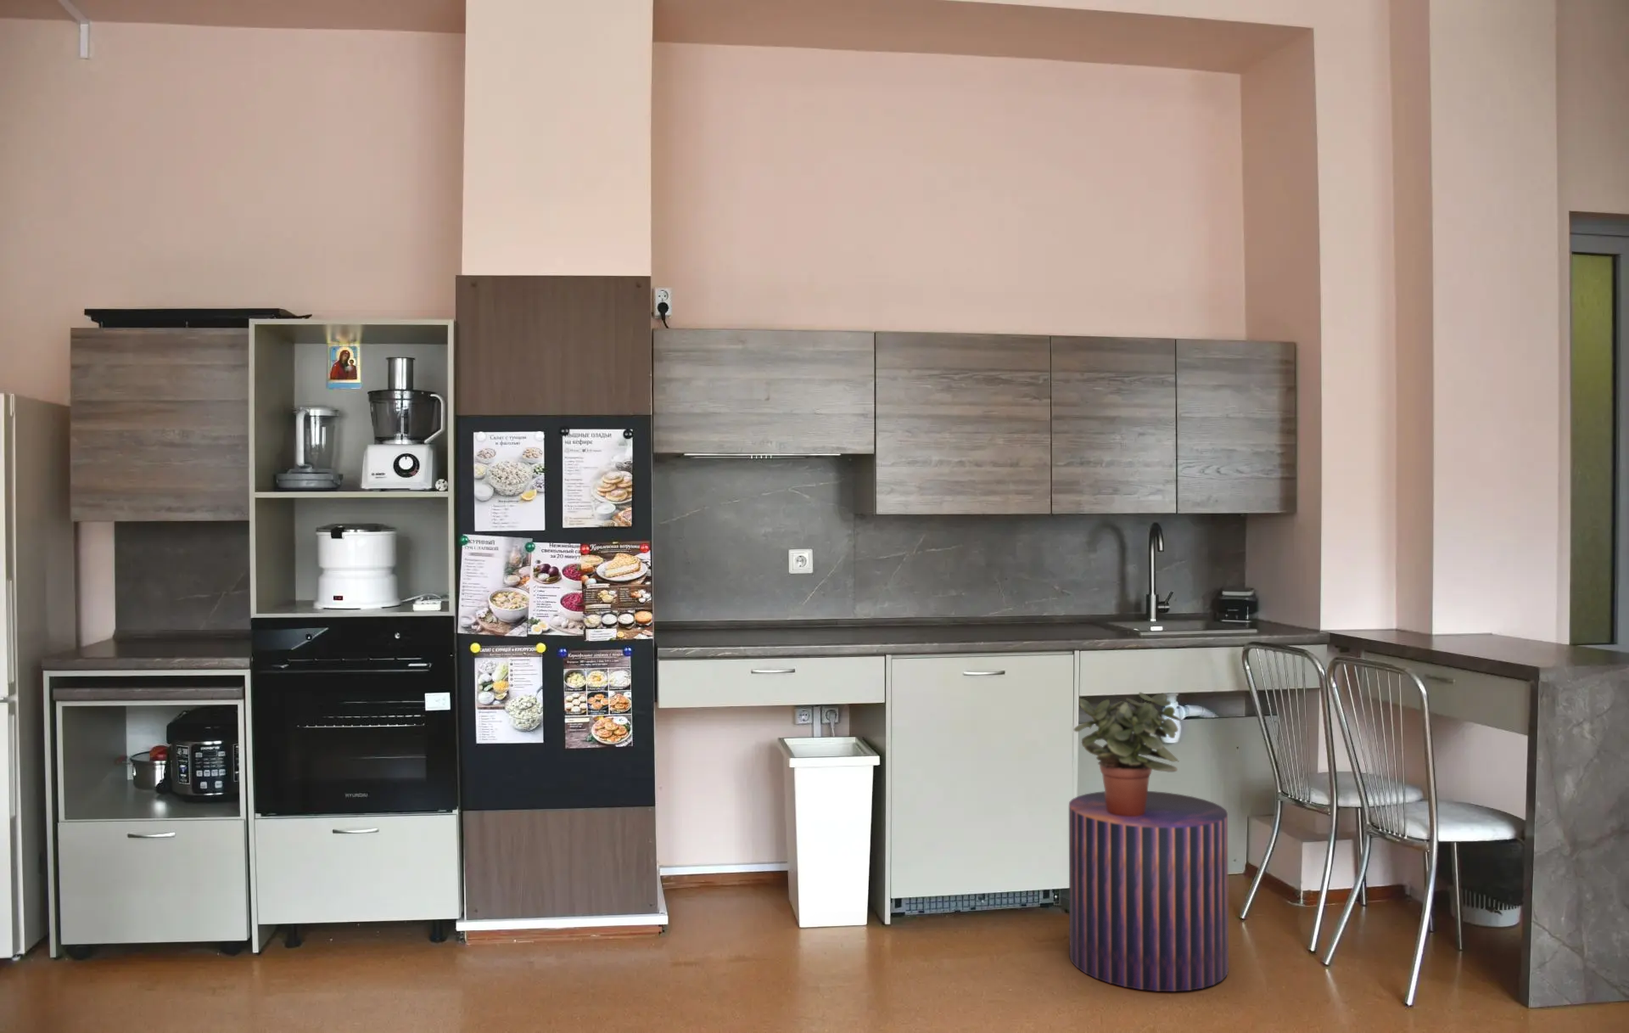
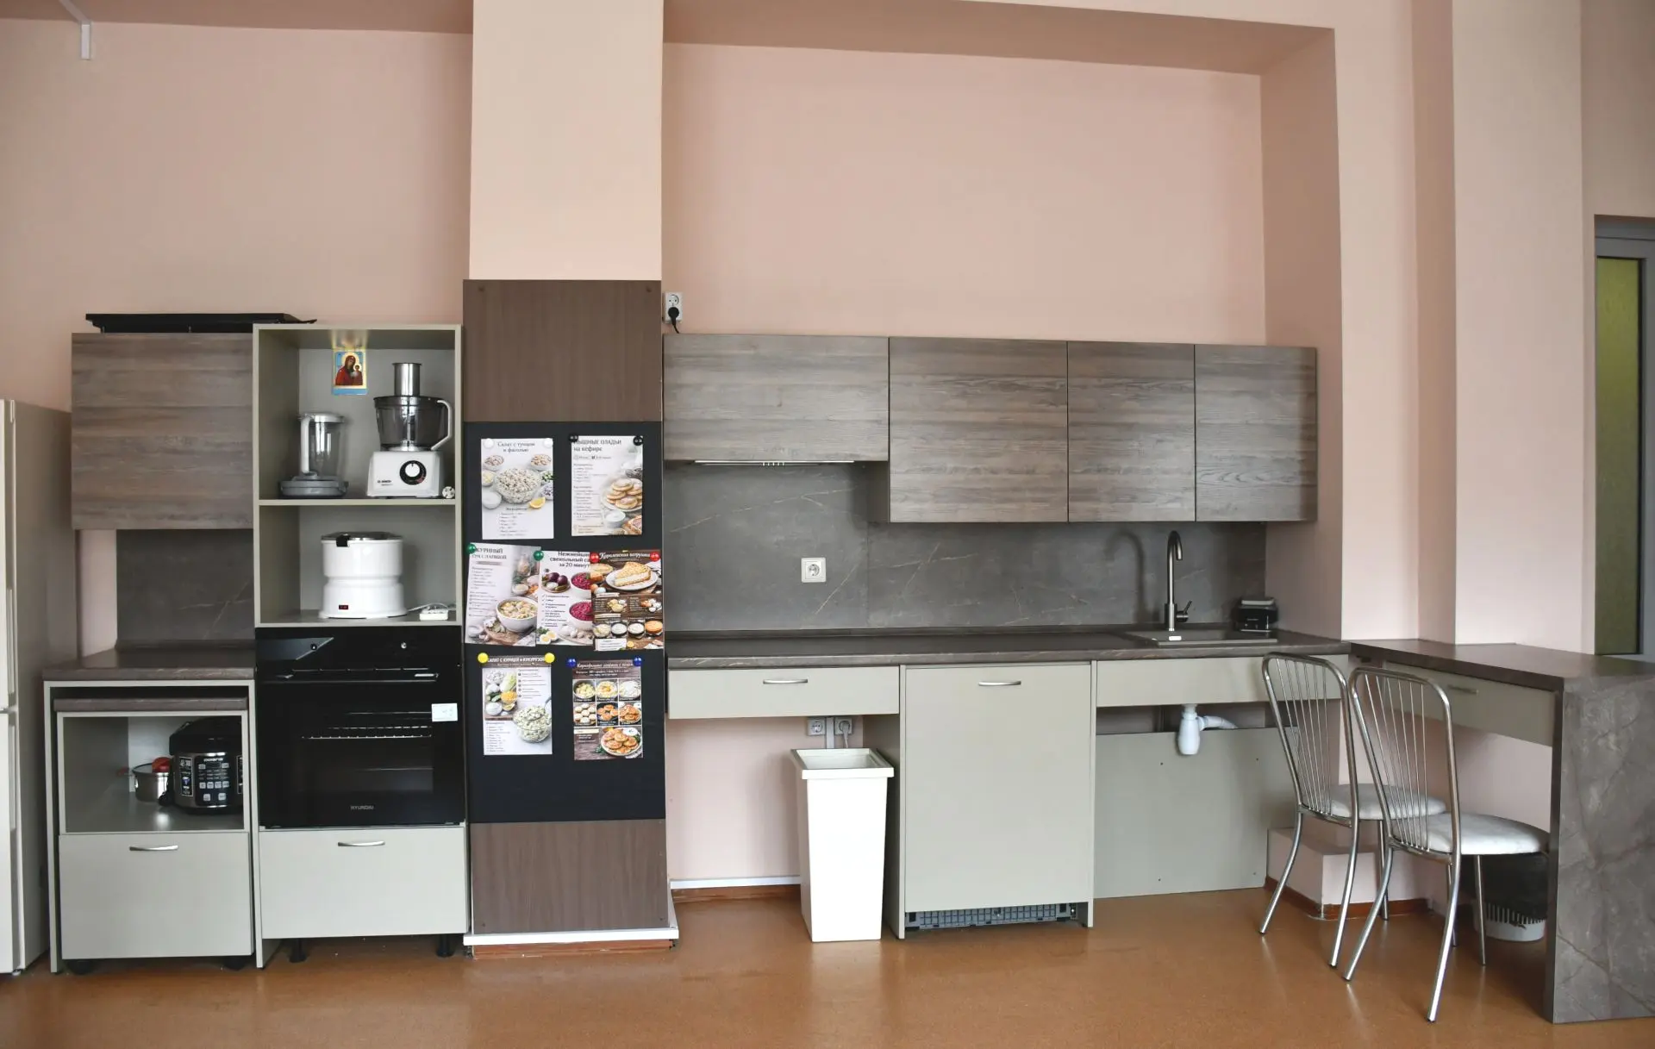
- stool (1147, 883)
- potted plant (1124, 750)
